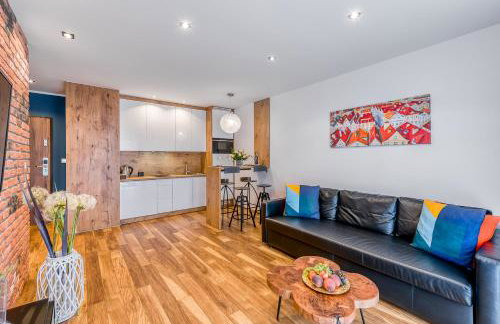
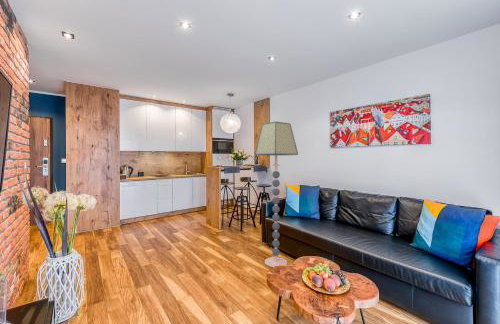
+ floor lamp (276, 193)
